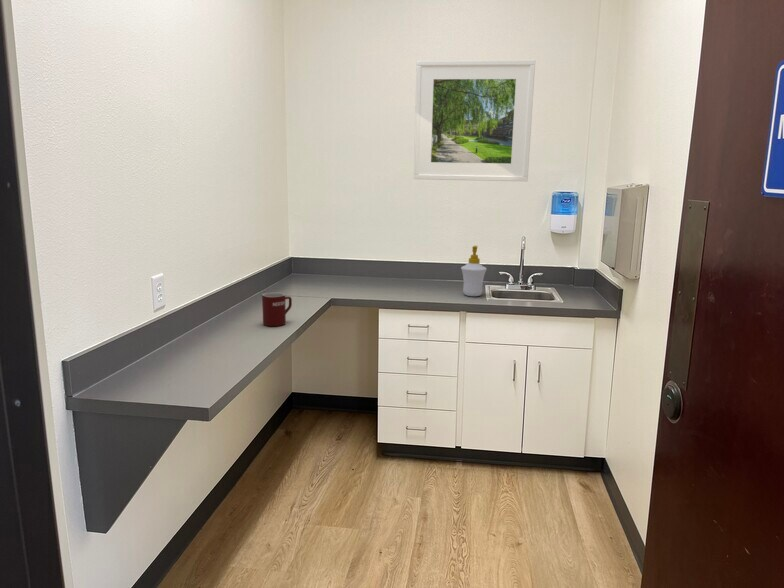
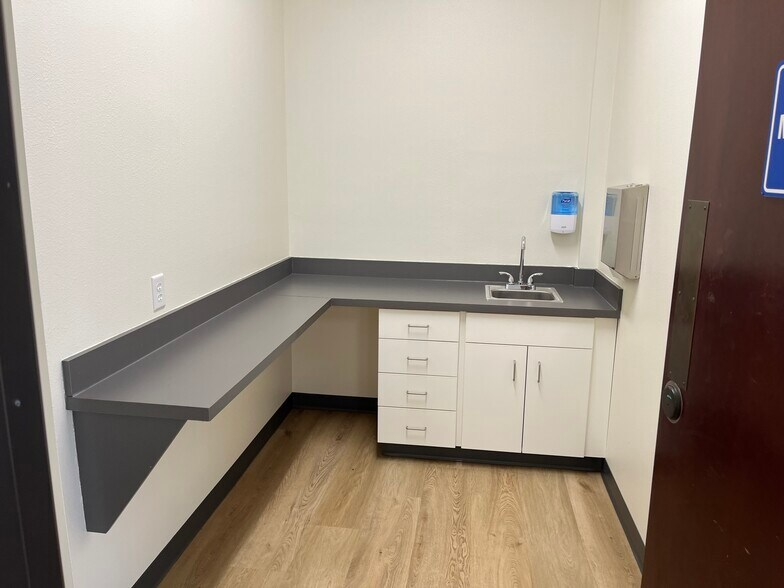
- soap bottle (473, 270)
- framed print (472, 121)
- mug (278, 308)
